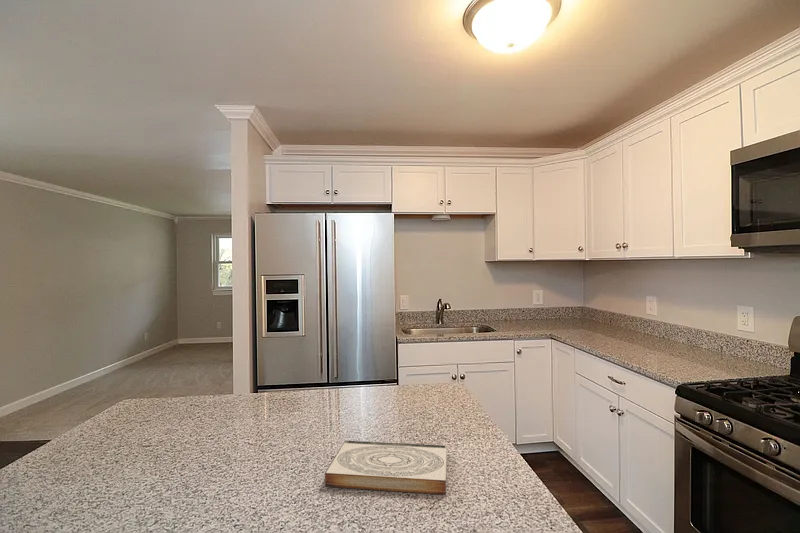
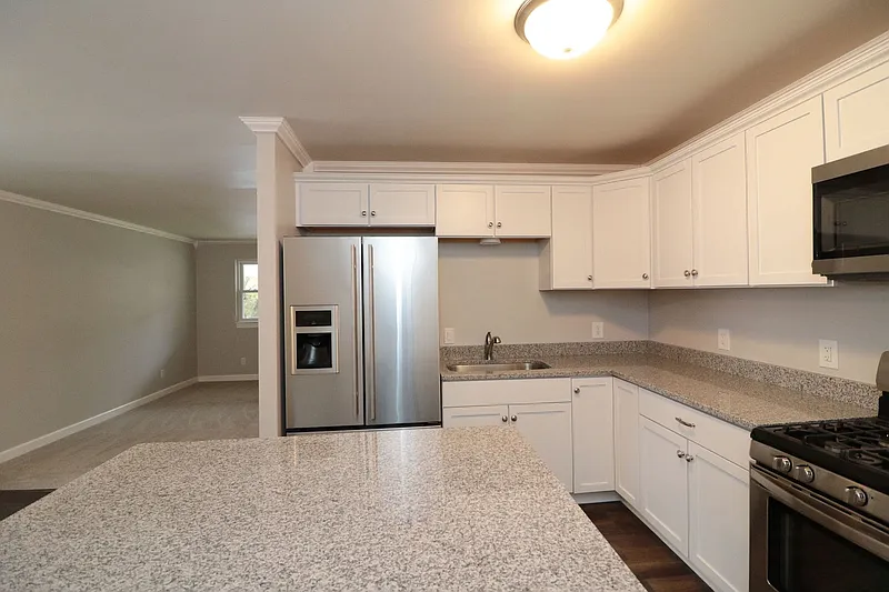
- book (390, 463)
